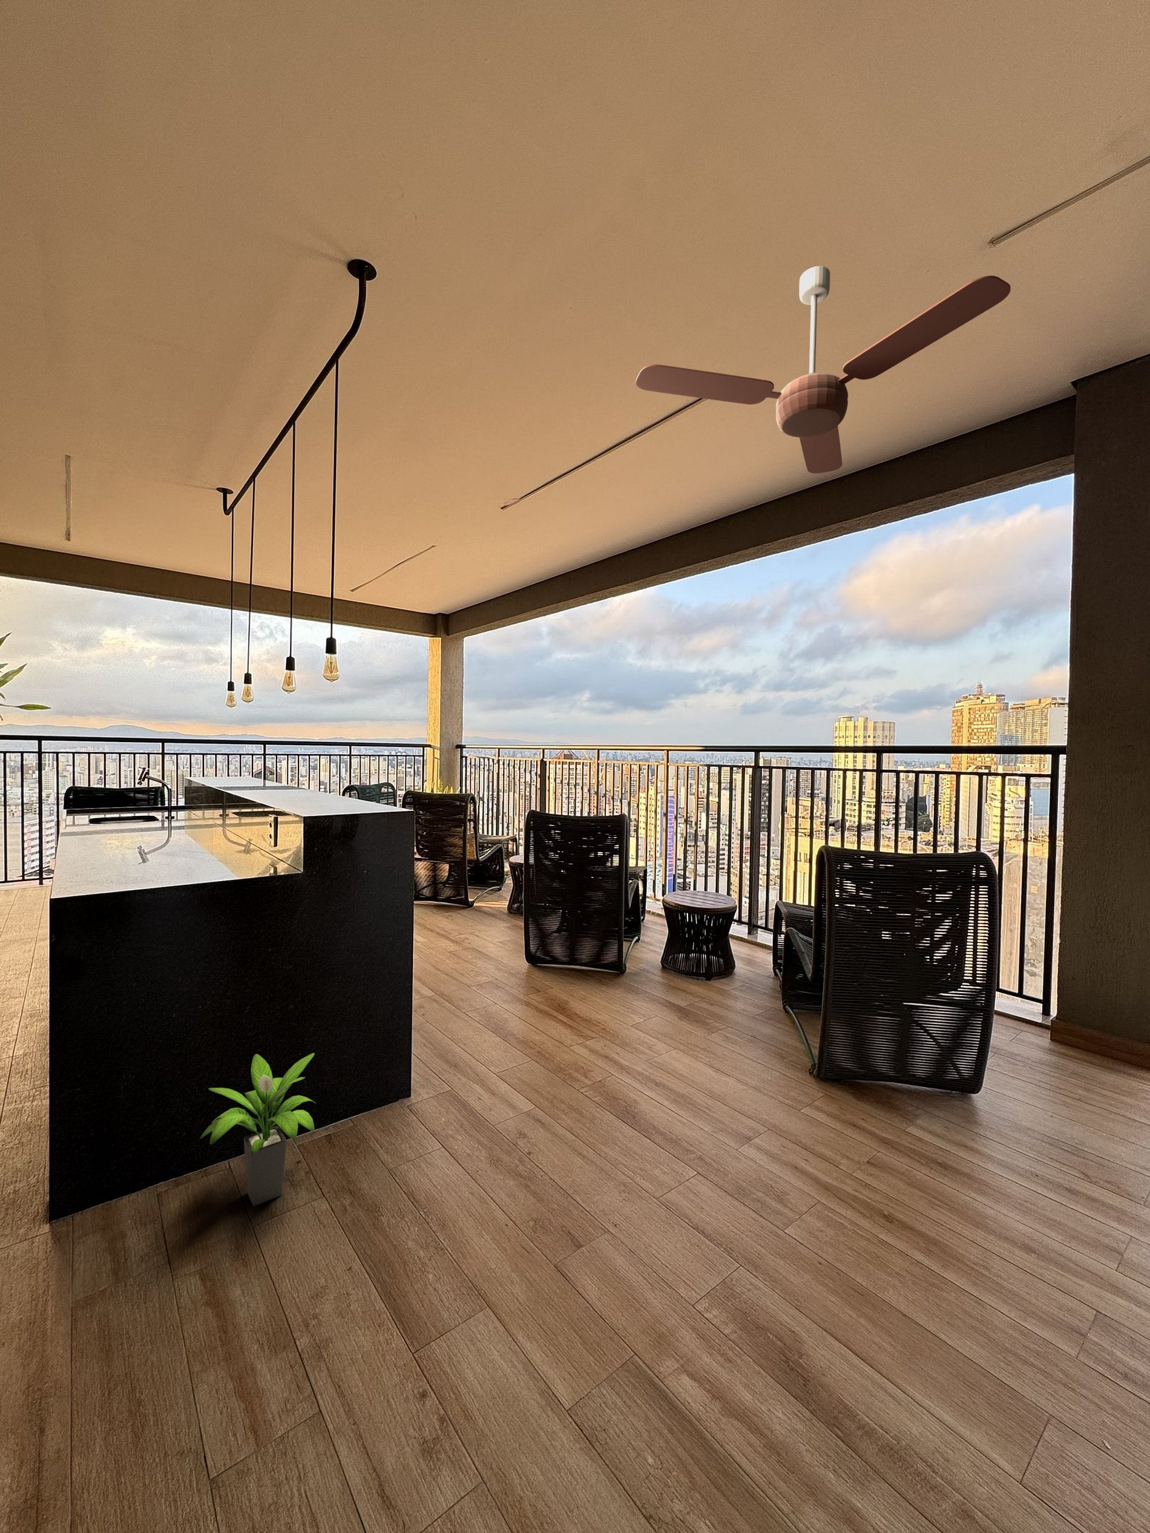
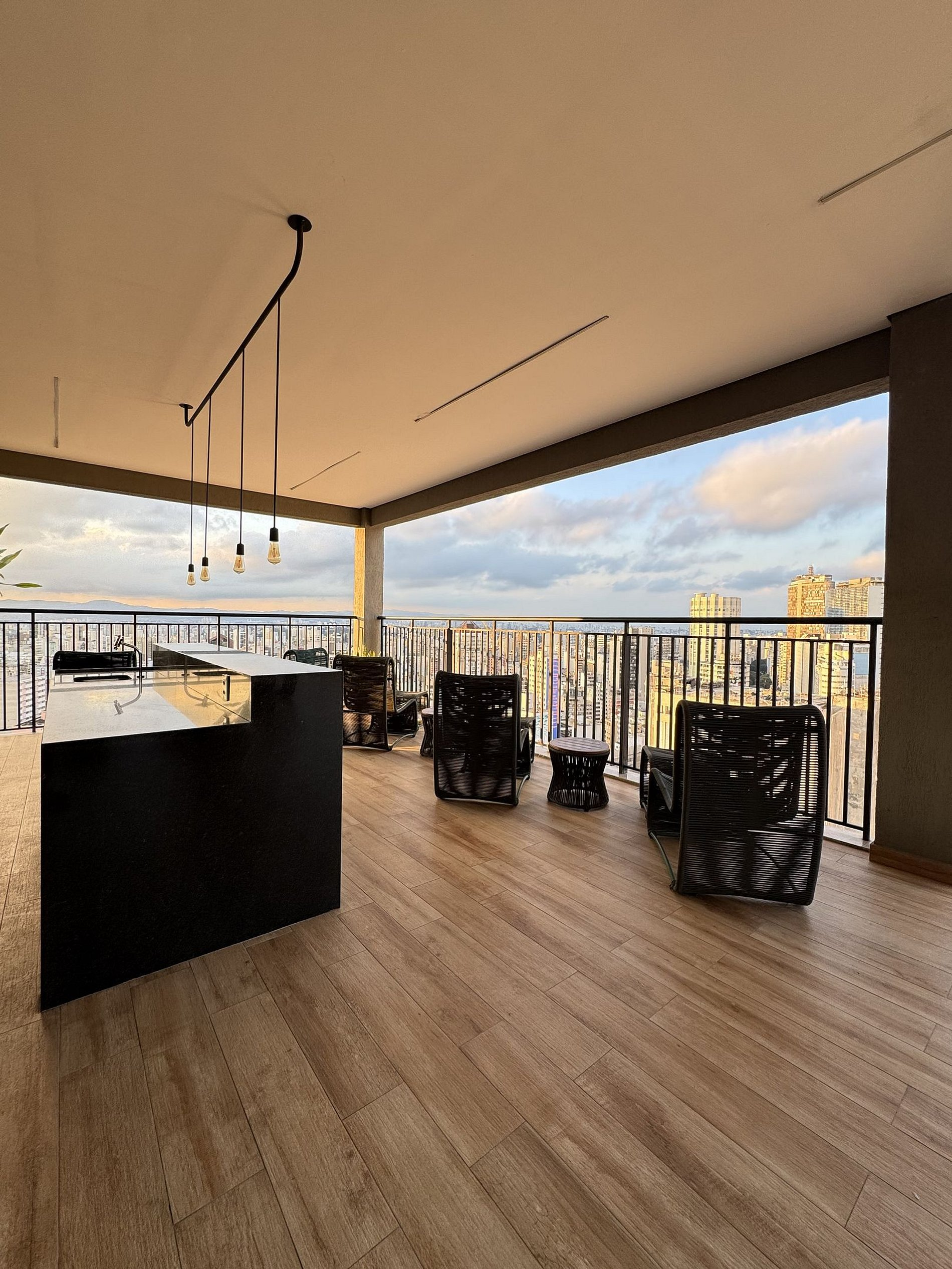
- ceiling fan (805, 374)
- potted plant (263, 1131)
